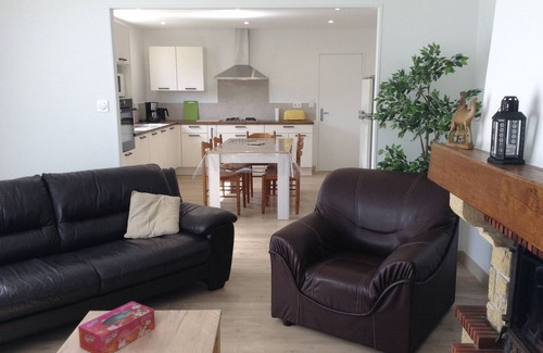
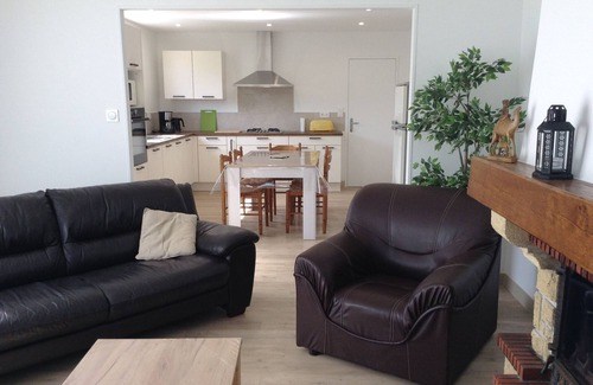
- tissue box (117, 327)
